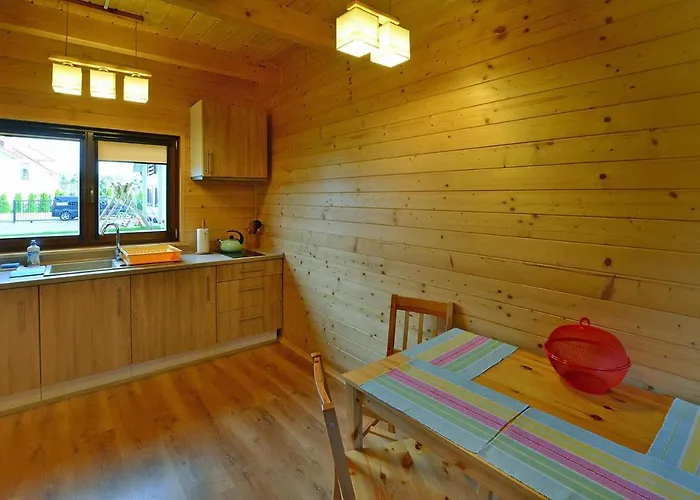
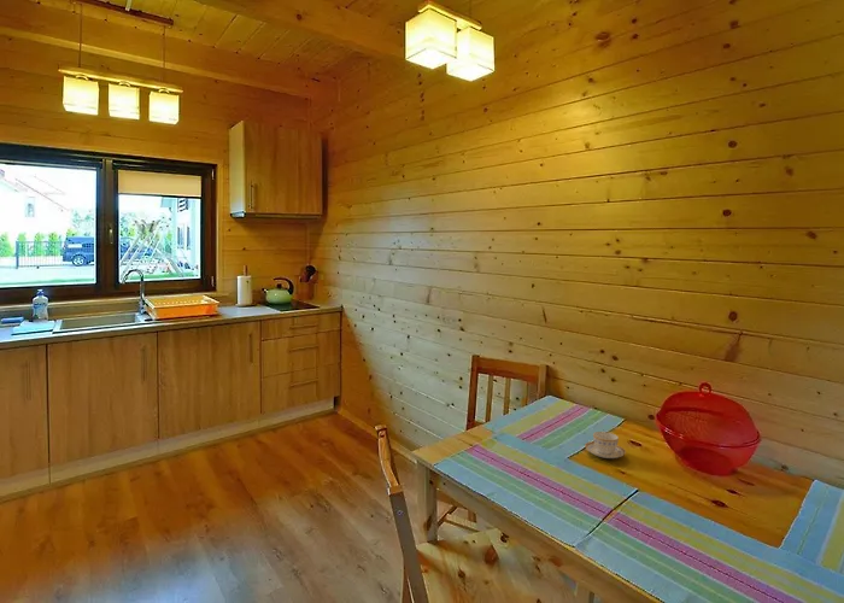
+ teacup (605, 445)
